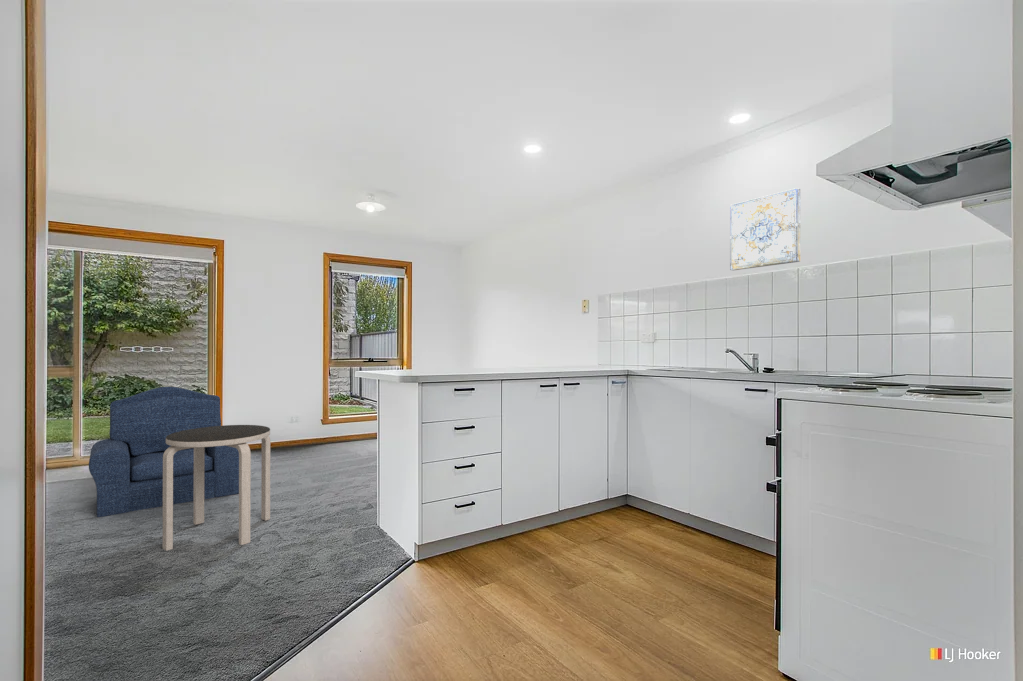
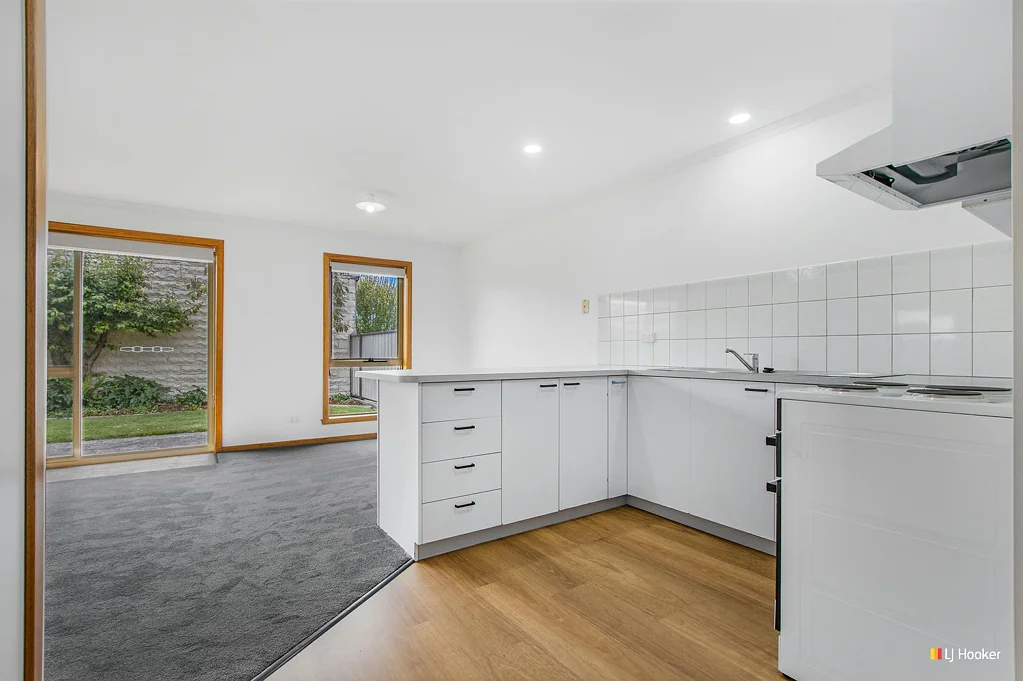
- wall art (763, 231)
- armchair (169, 445)
- side table (203, 482)
